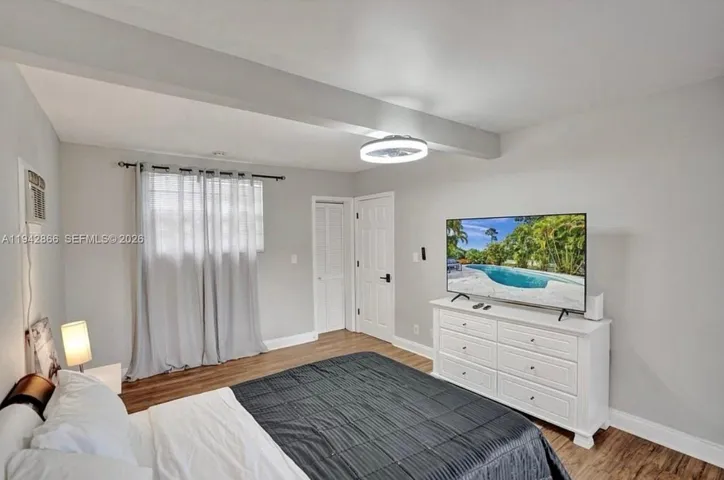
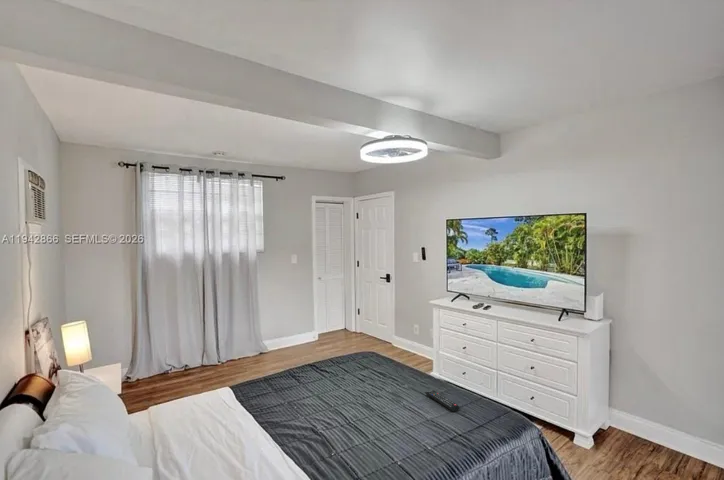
+ remote control (441, 400)
